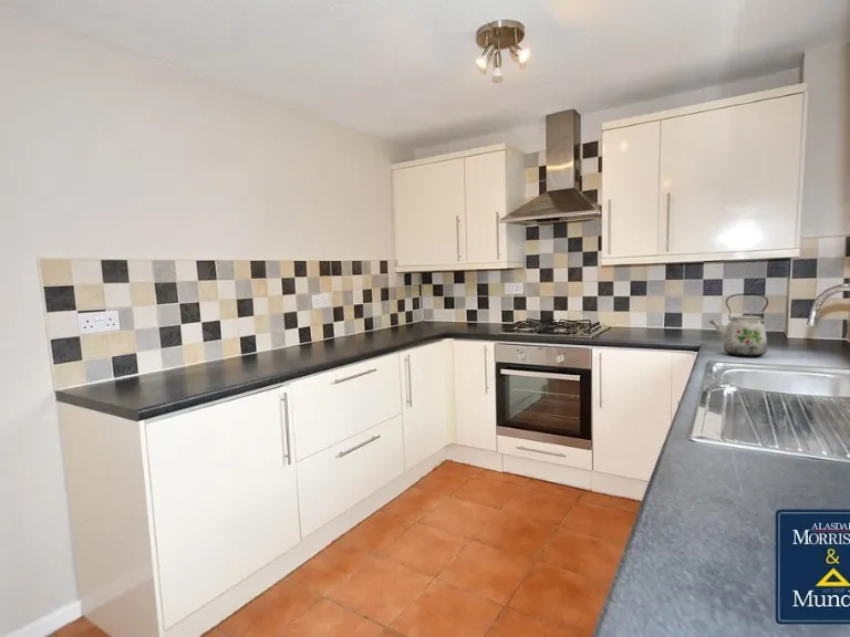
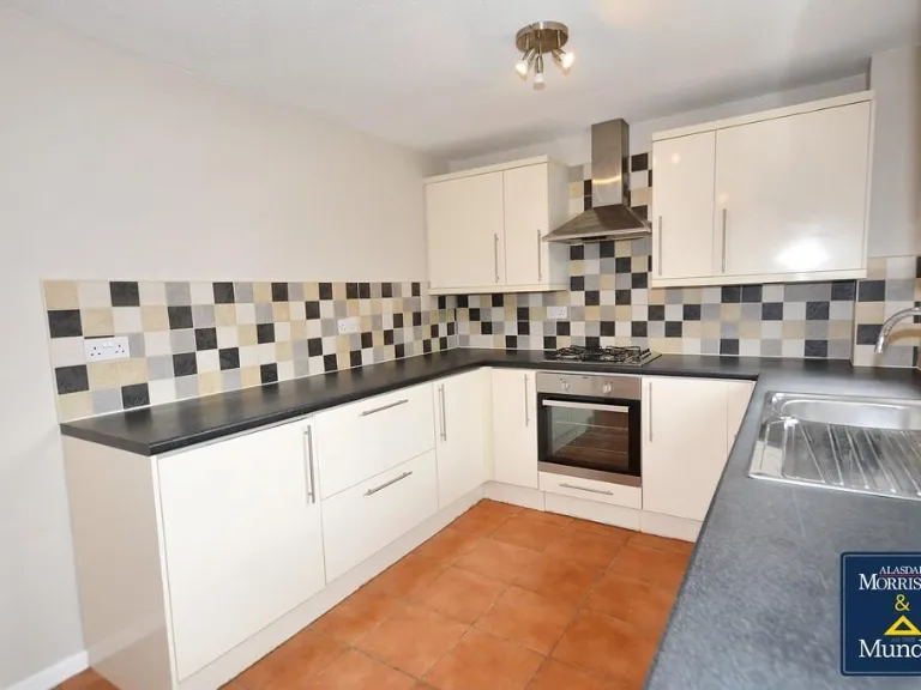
- kettle (737, 324)
